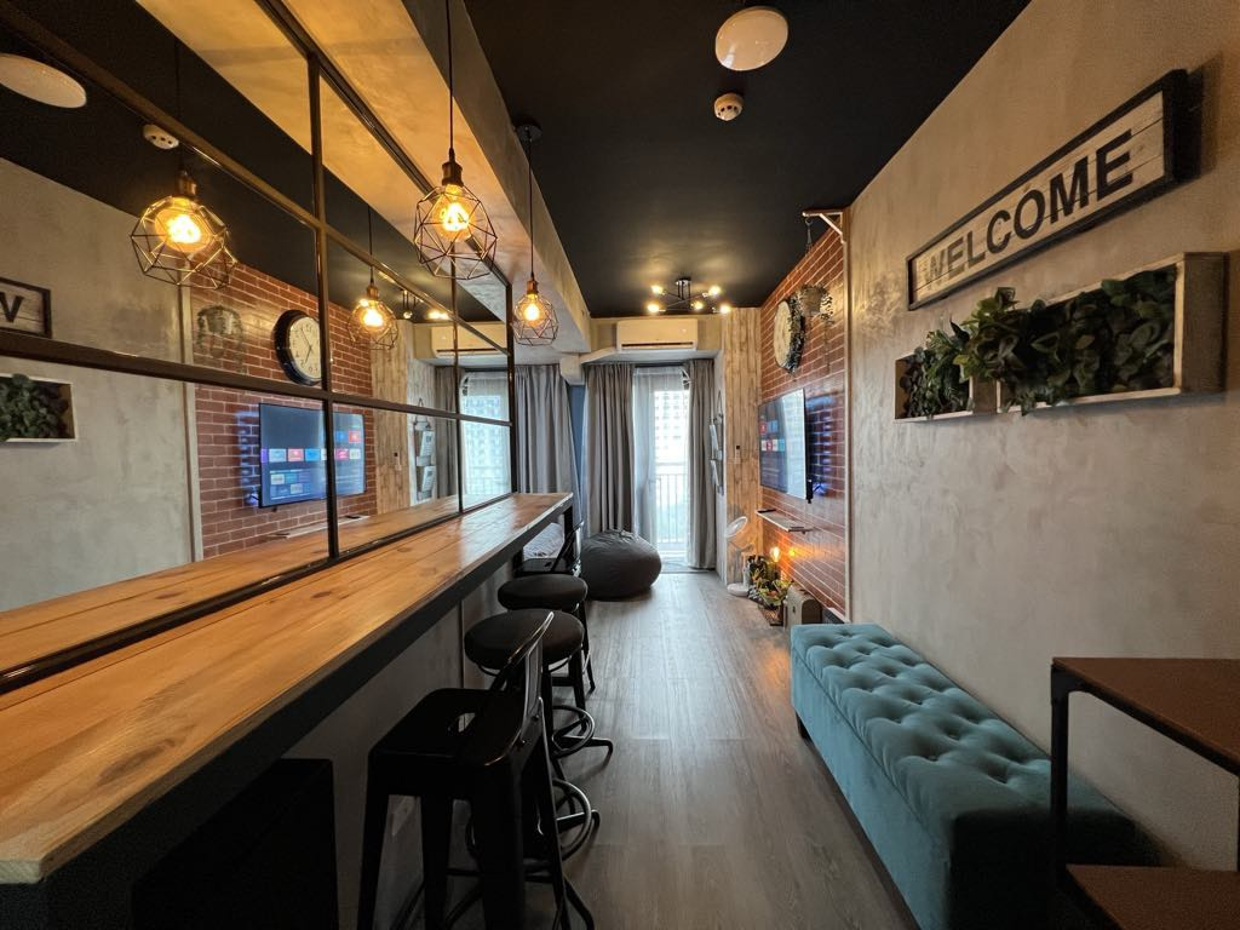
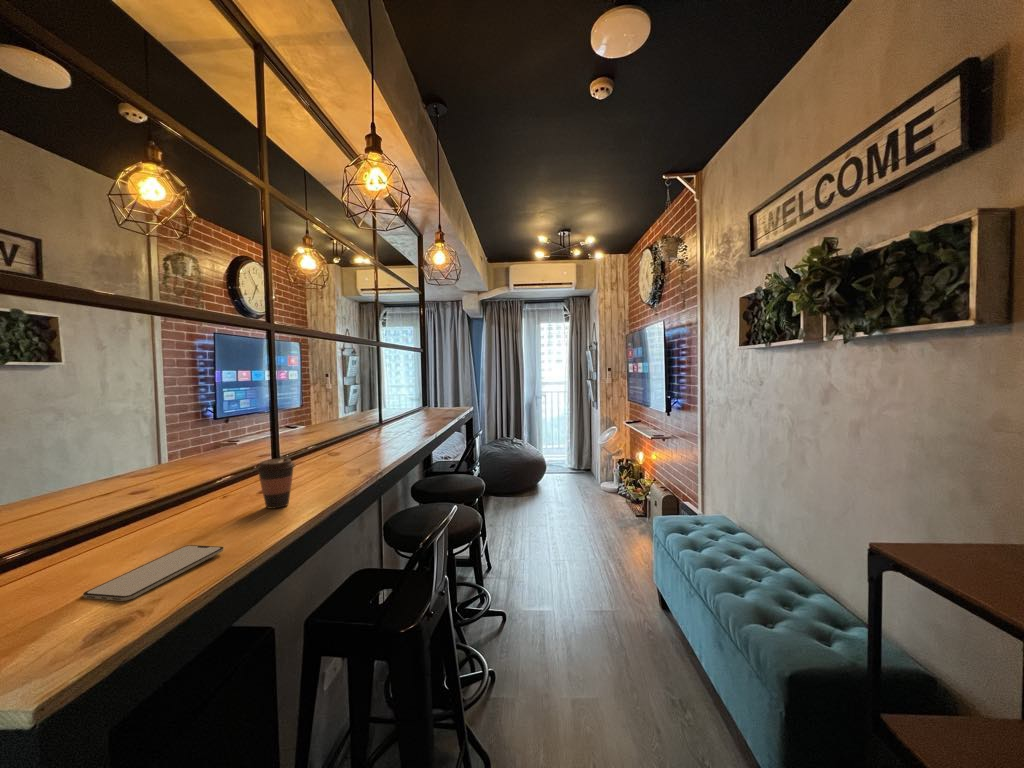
+ coffee cup (276, 483)
+ smartphone (161, 569)
